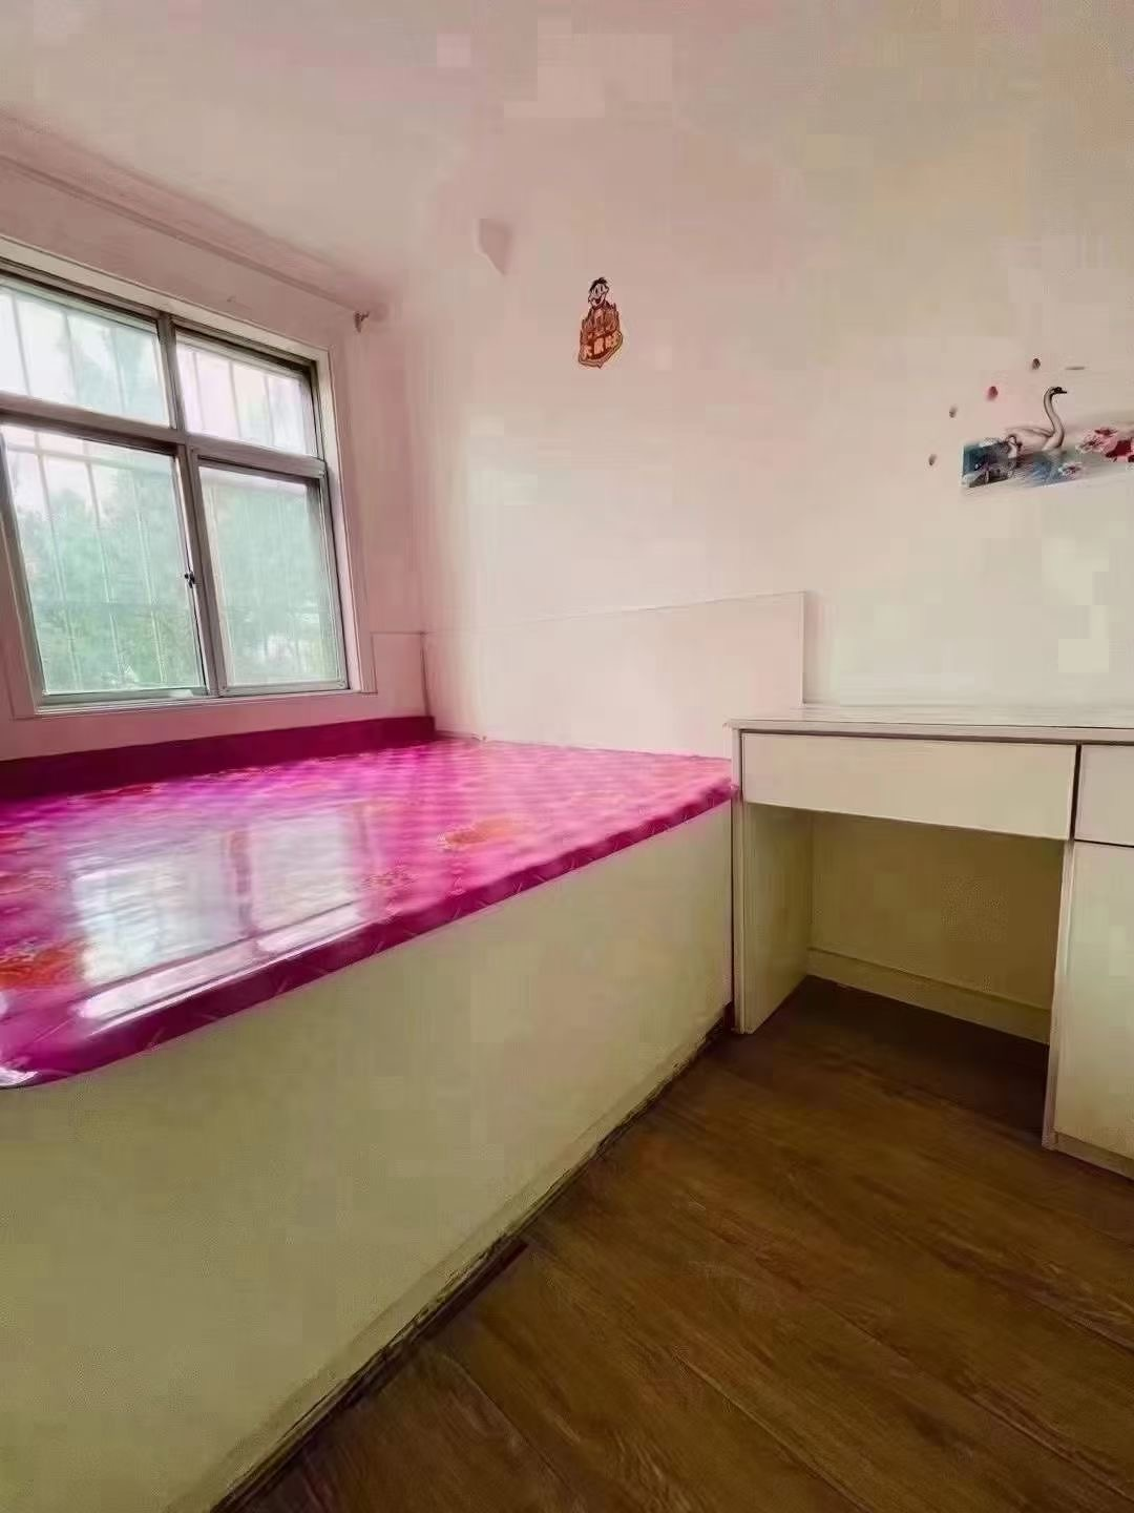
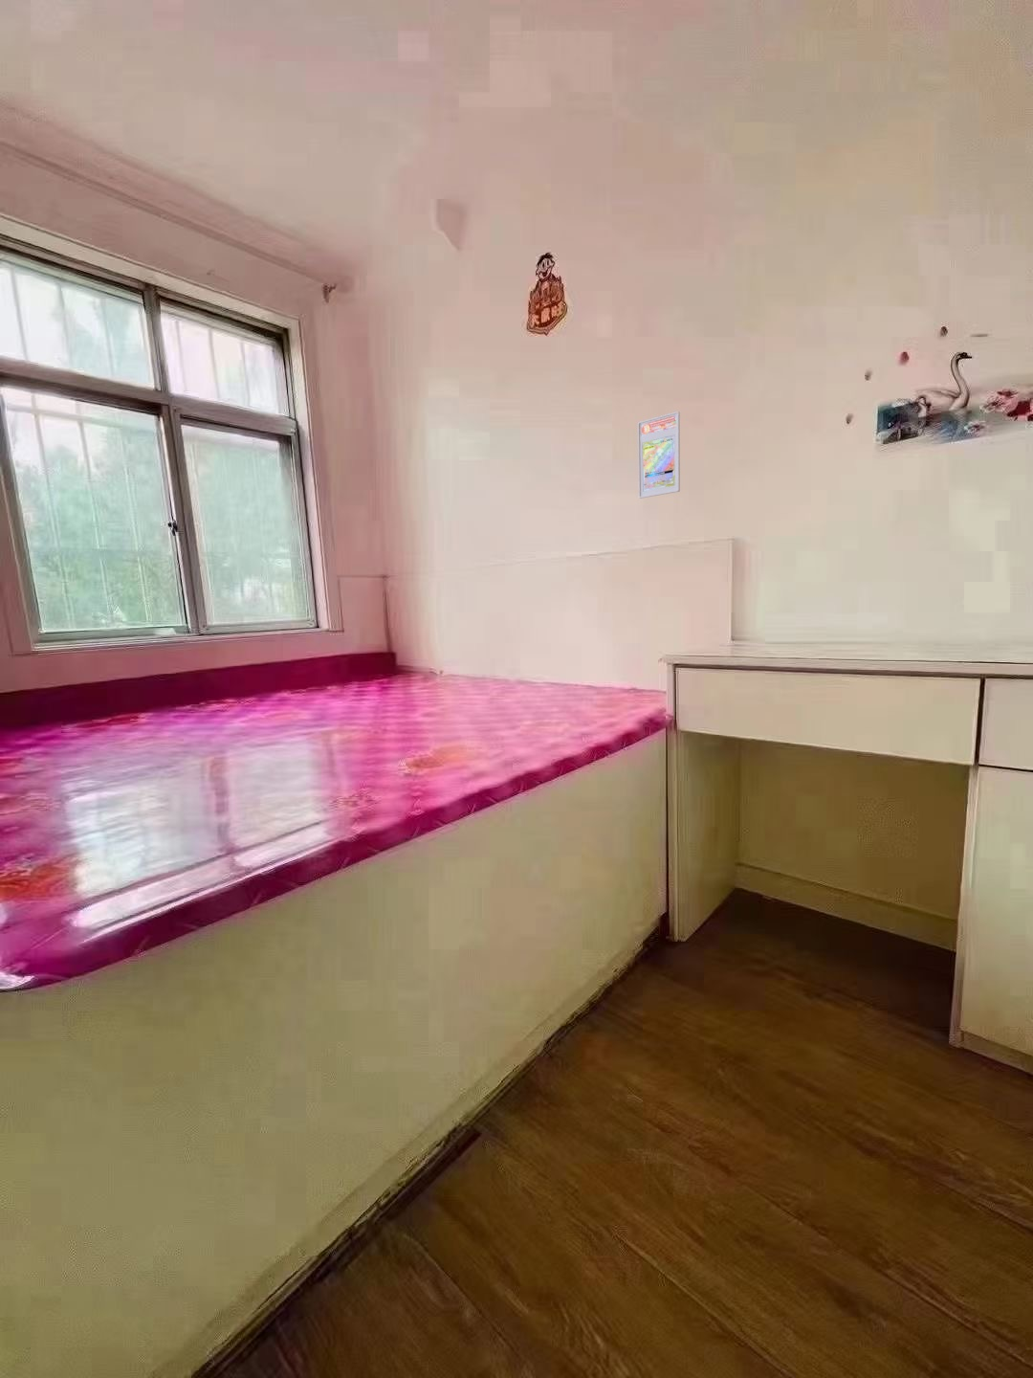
+ trading card display case (658, 457)
